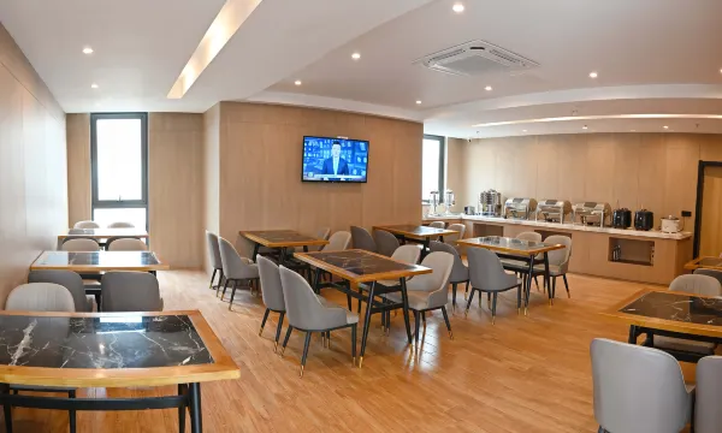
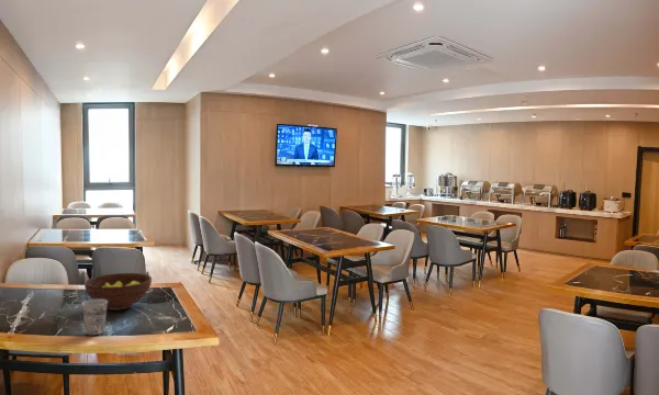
+ cup (94, 317)
+ fruit bowl (119, 293)
